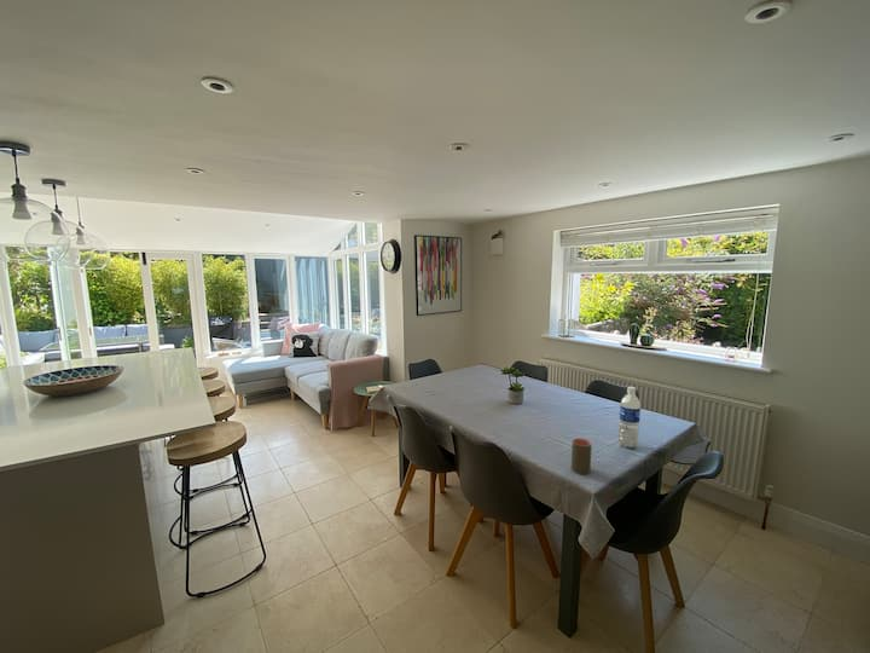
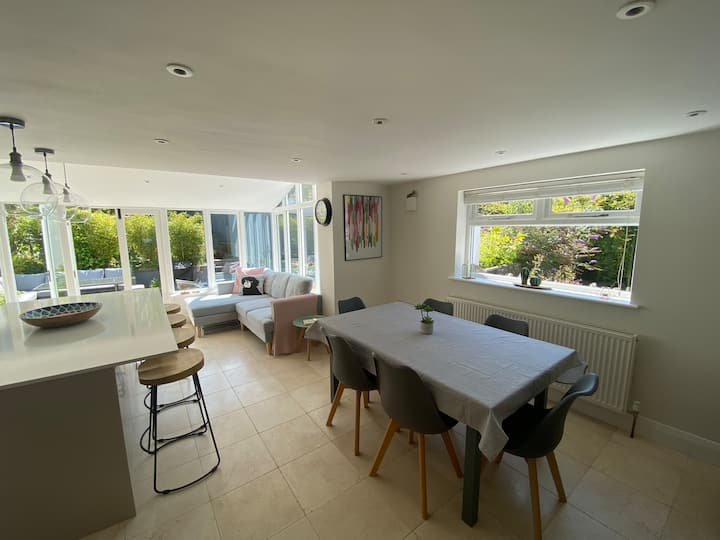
- cup (581, 455)
- water bottle (630, 416)
